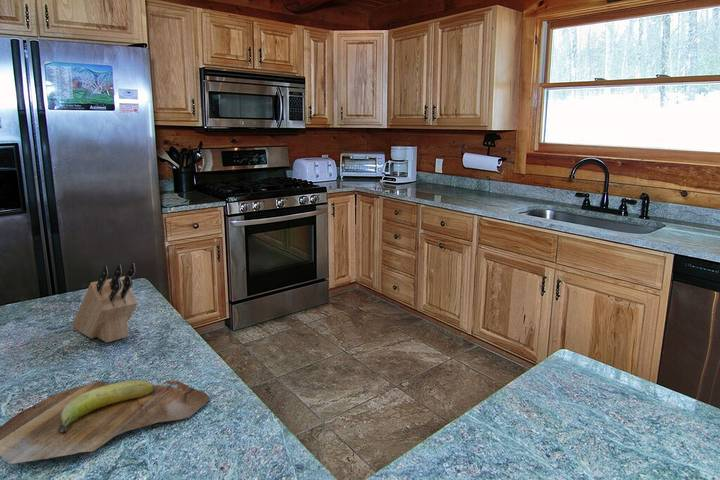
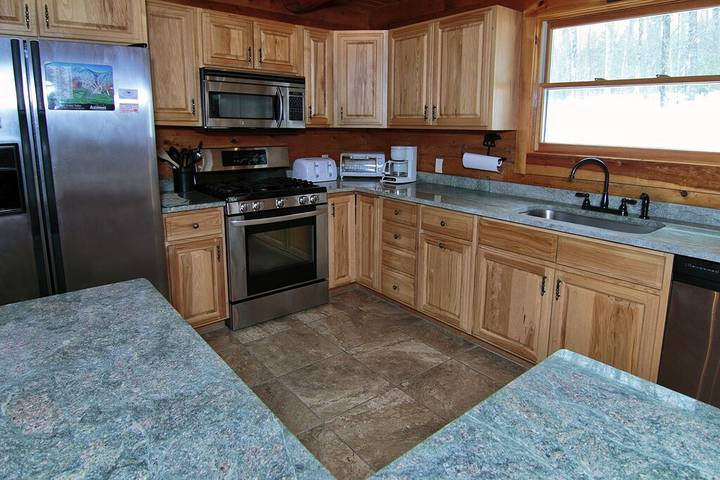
- knife block (105, 296)
- cutting board (104, 401)
